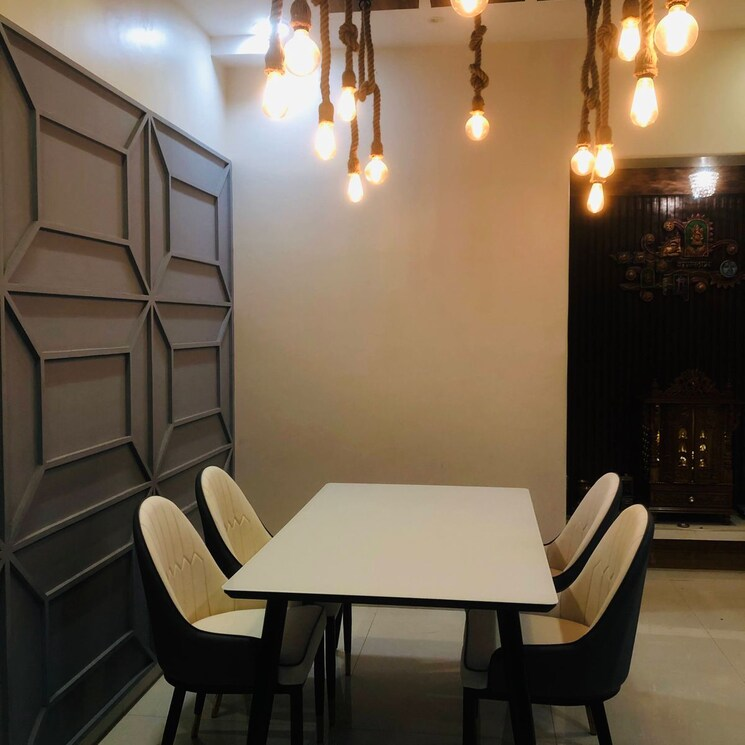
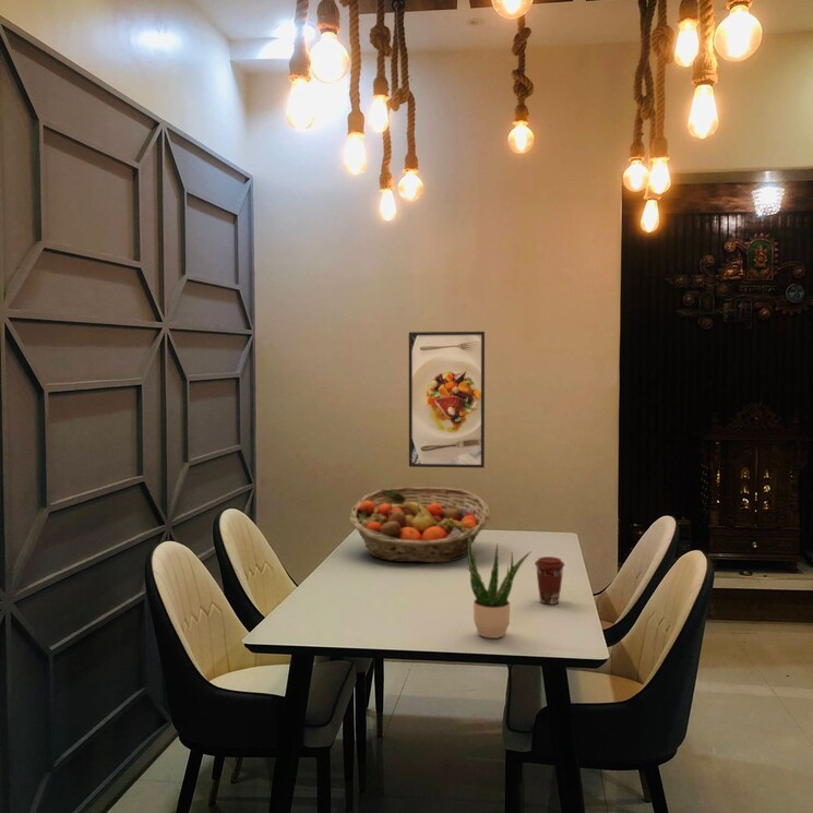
+ potted plant (491, 584)
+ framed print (446, 399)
+ coffee cup (549, 579)
+ fruit basket (419, 523)
